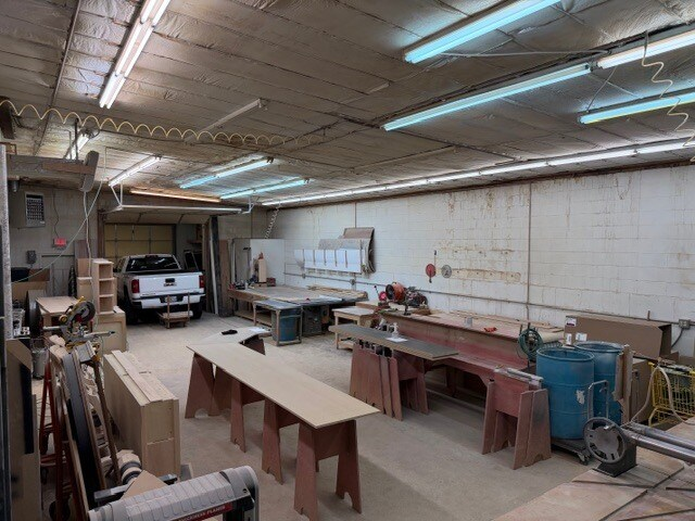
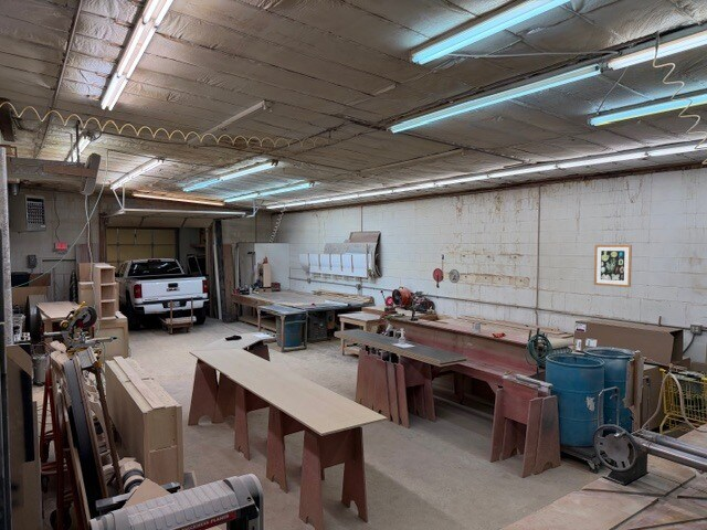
+ wall art (612, 265)
